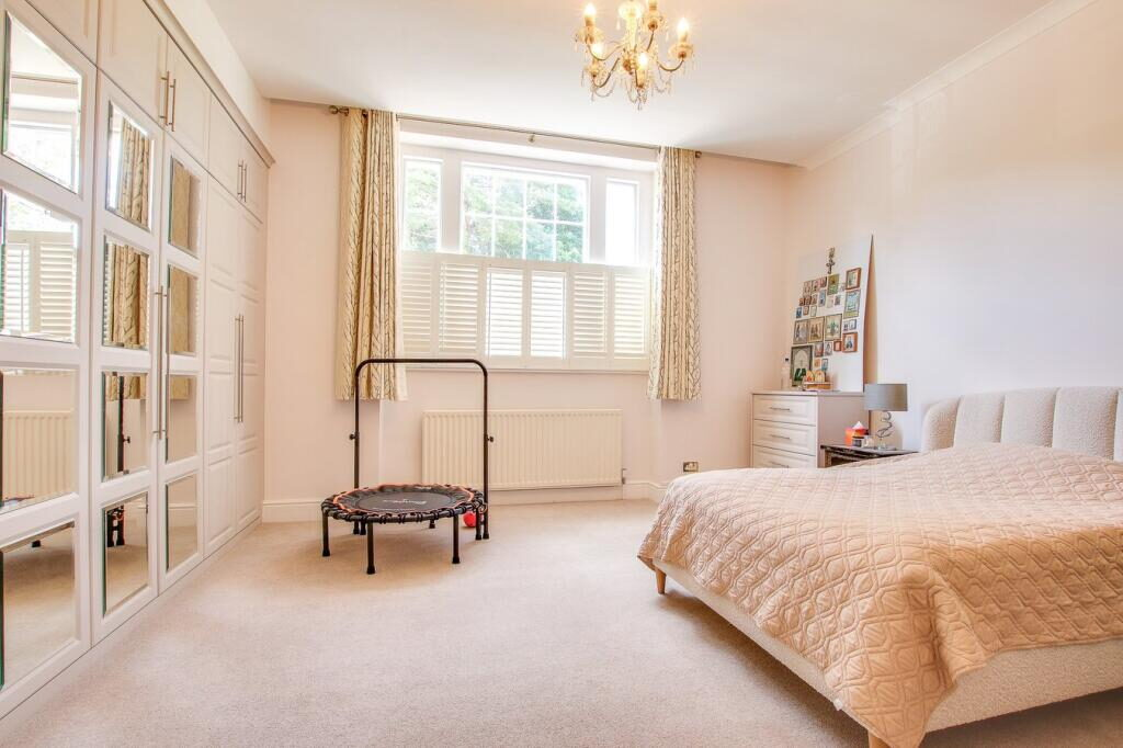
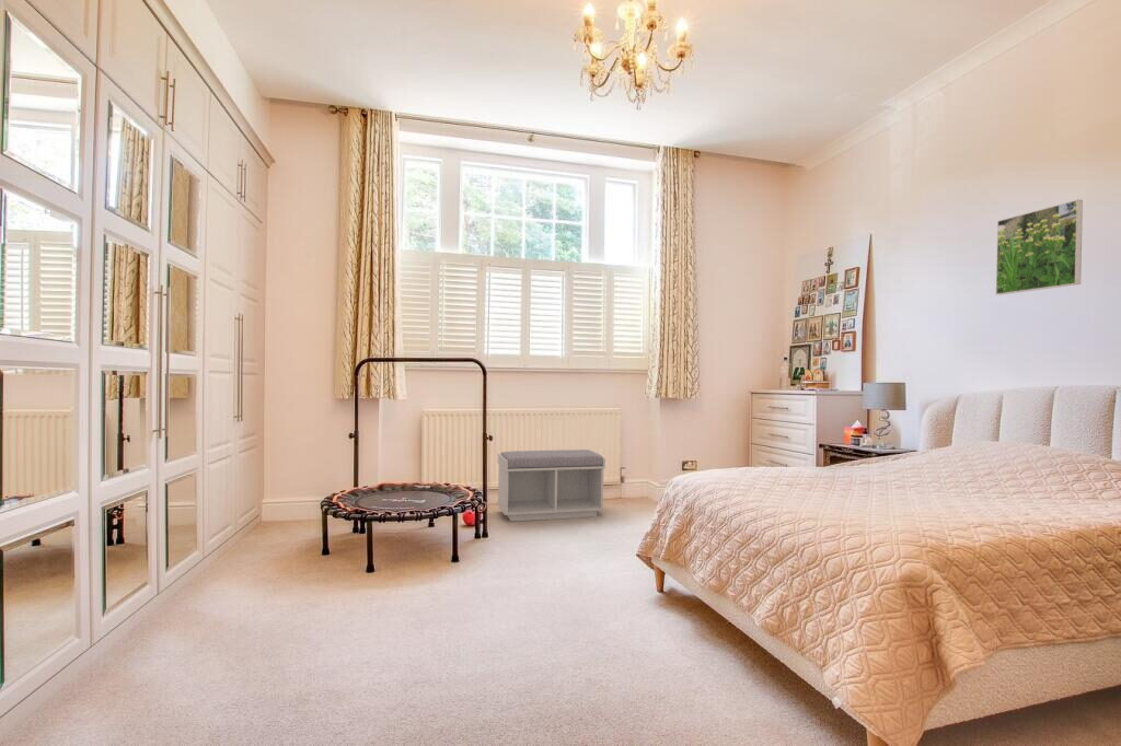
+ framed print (1036, 250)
+ bench (550, 482)
